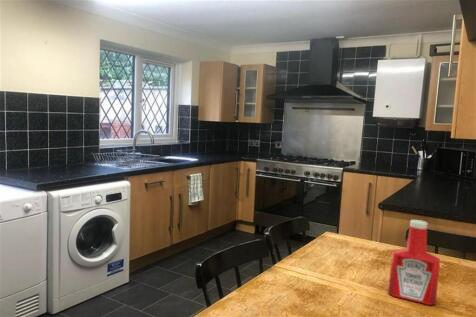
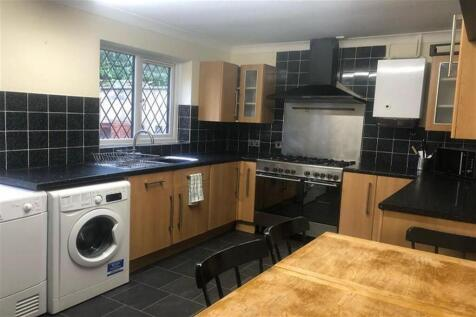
- soap bottle (415, 259)
